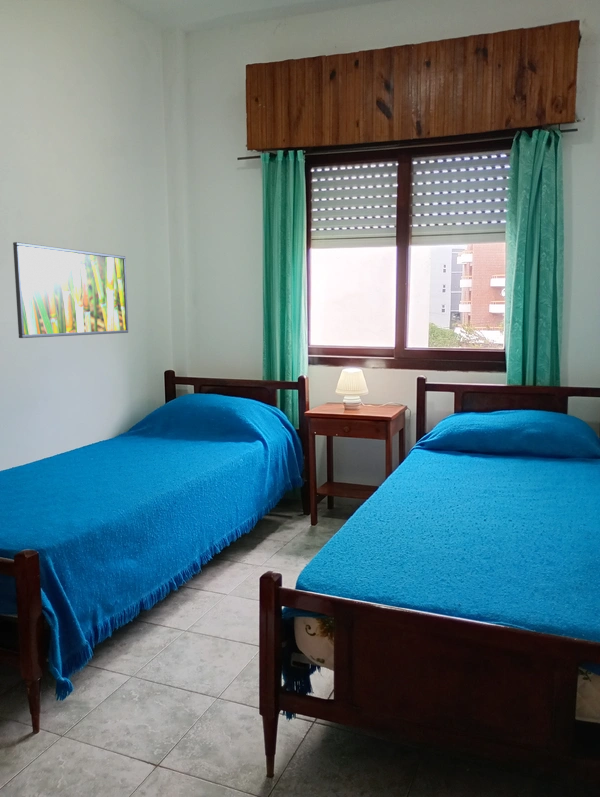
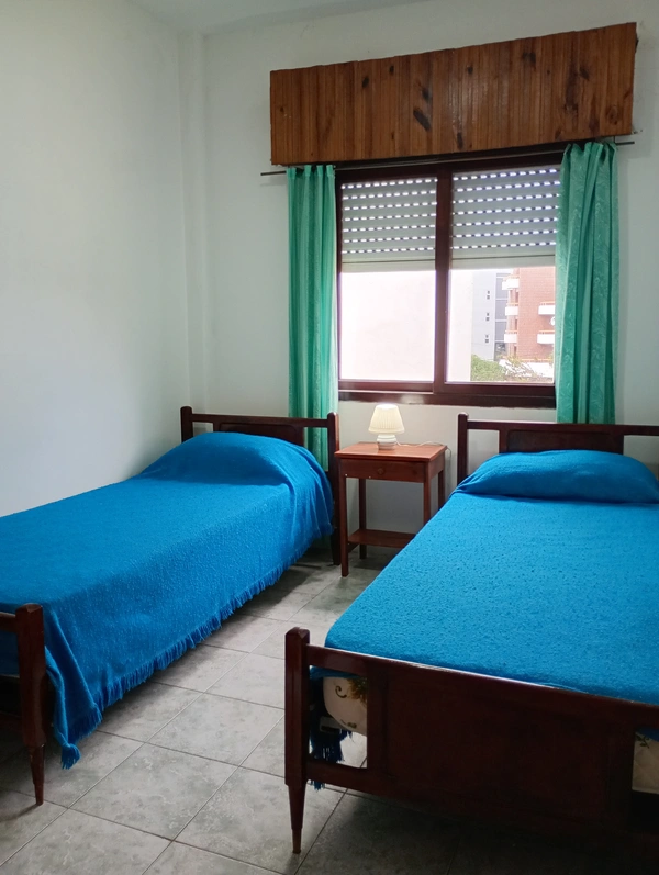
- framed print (77, 293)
